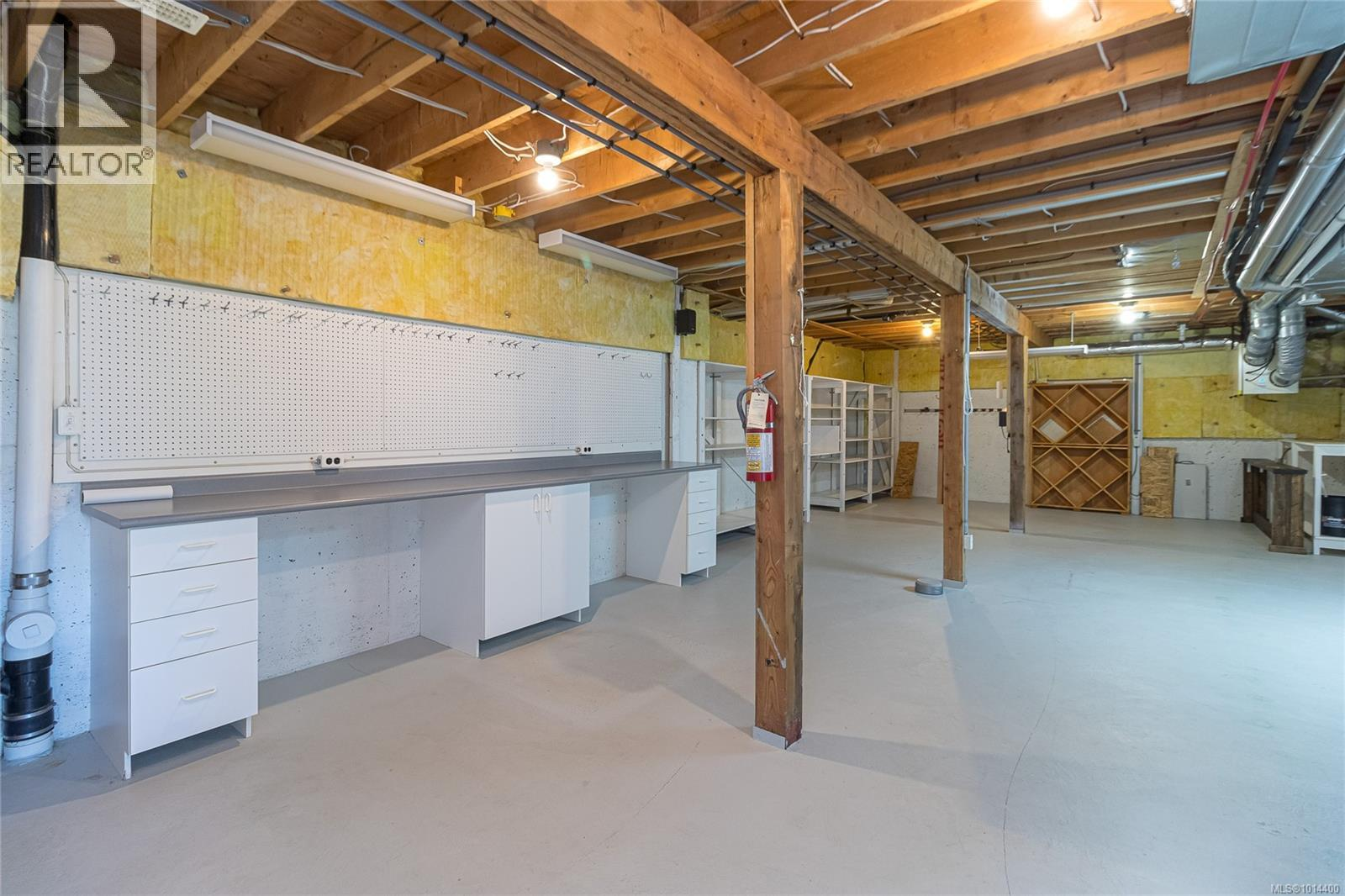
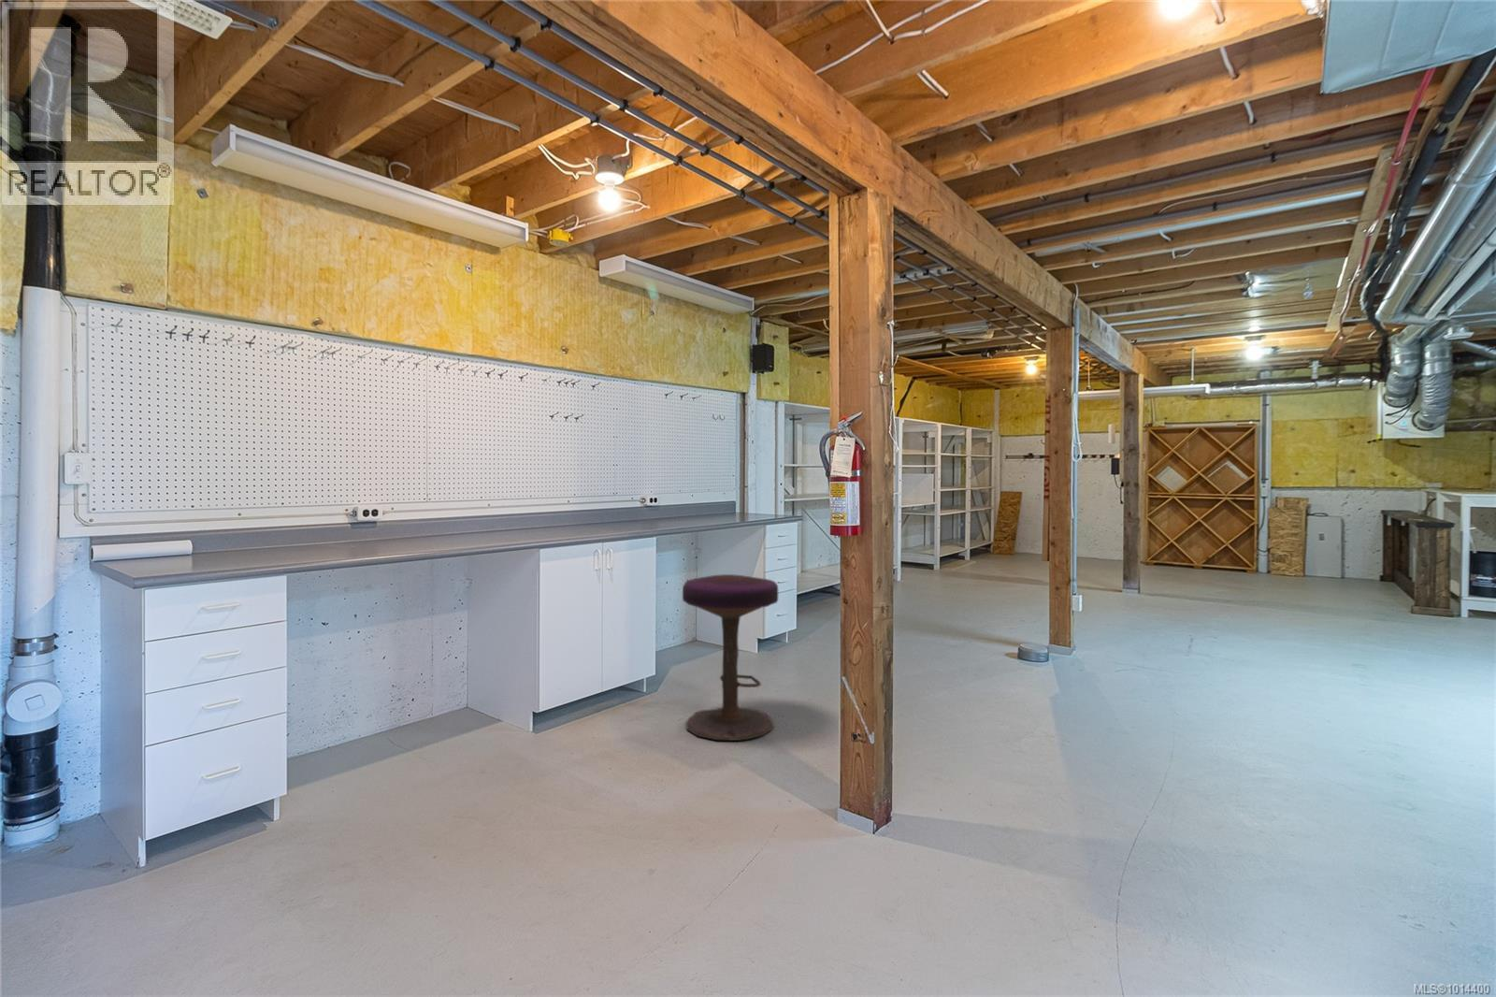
+ stool (731, 650)
